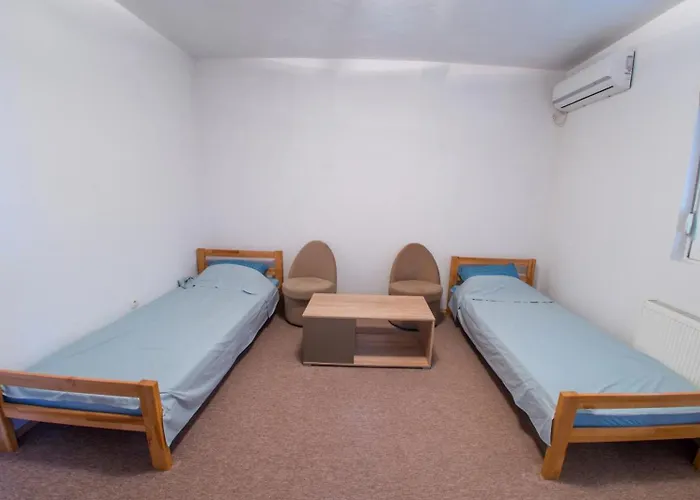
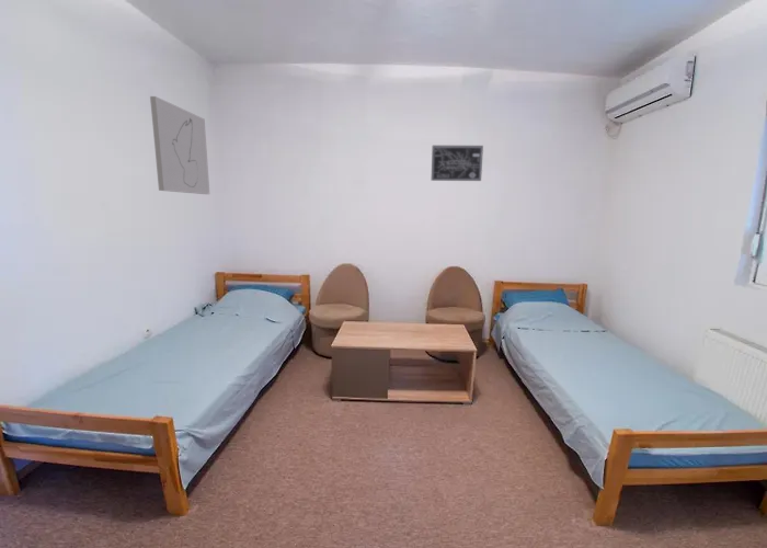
+ wall art (456, 162)
+ wall art (183, 151)
